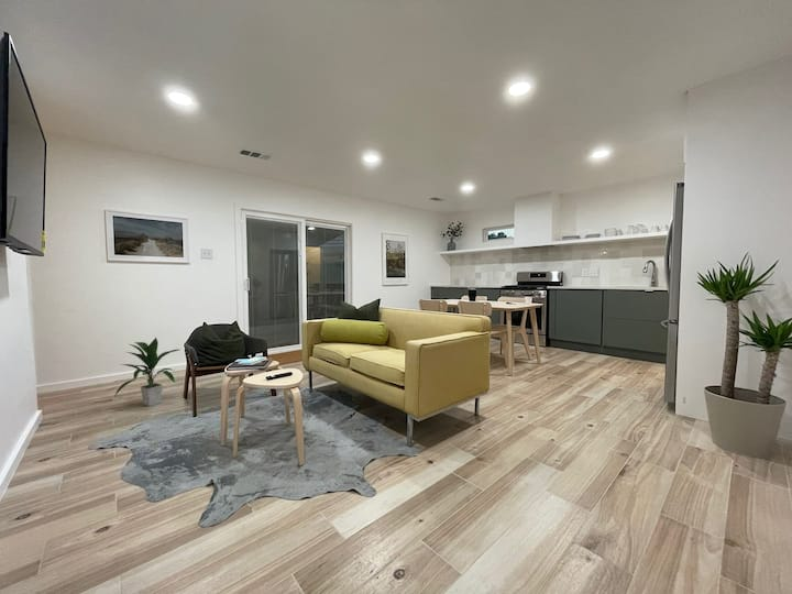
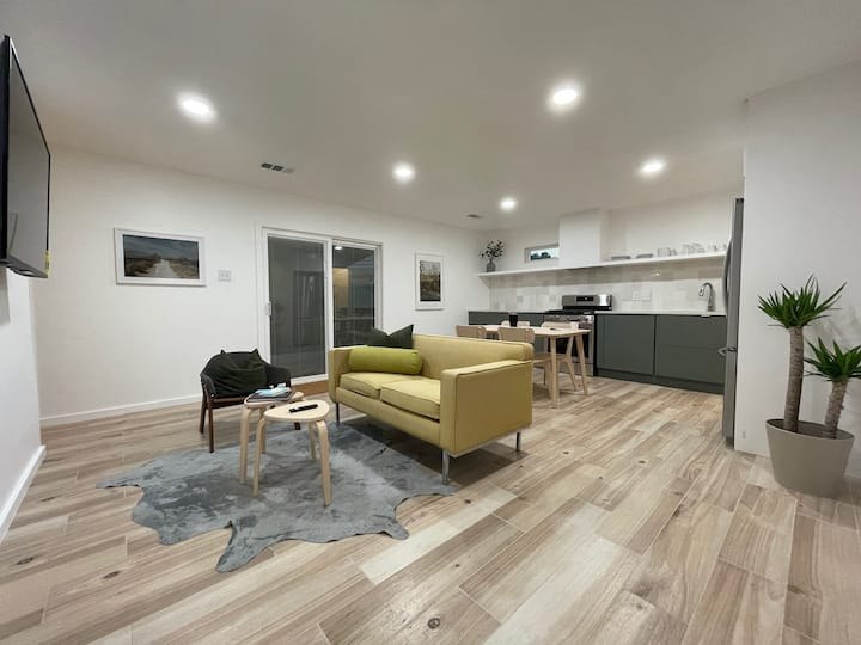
- indoor plant (147, 370)
